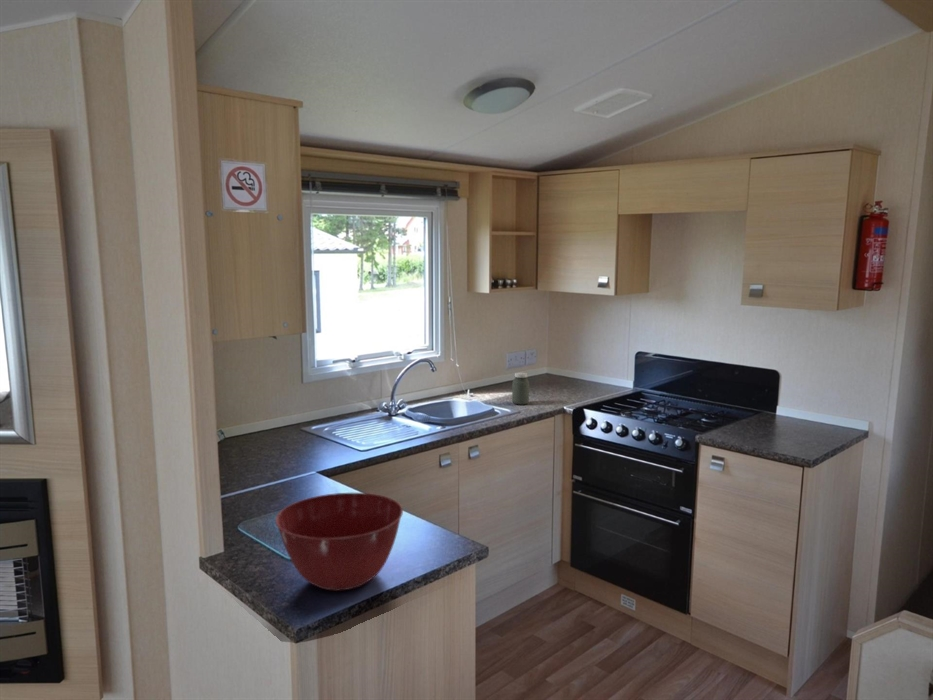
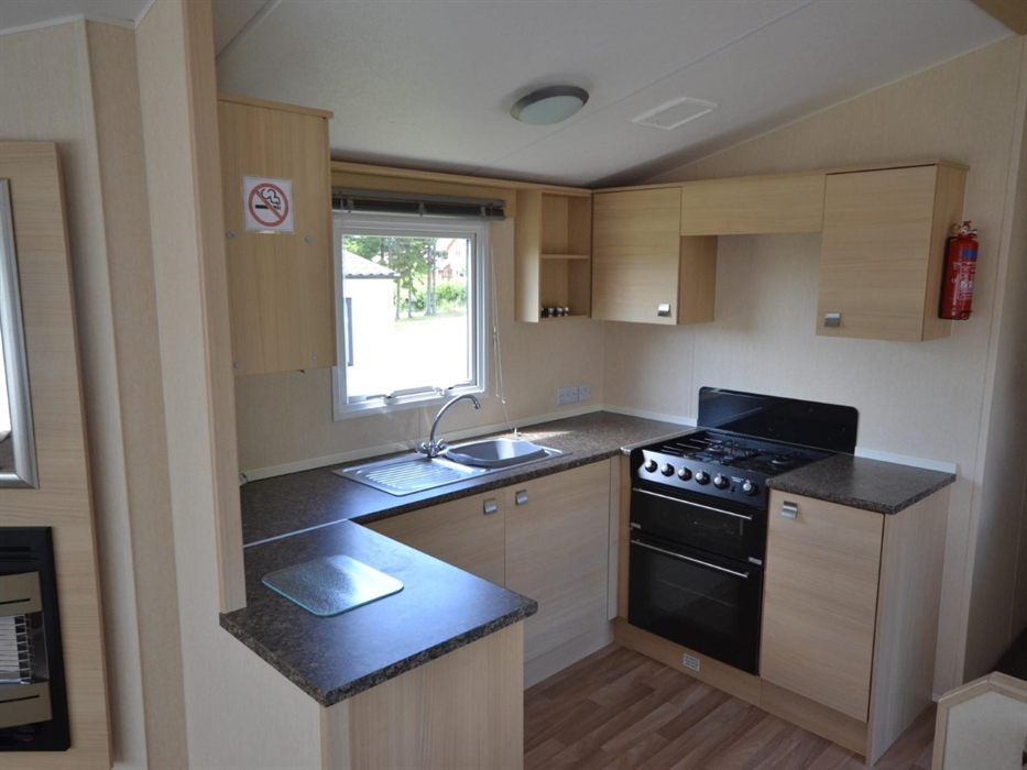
- mixing bowl (340, 544)
- jar (520, 388)
